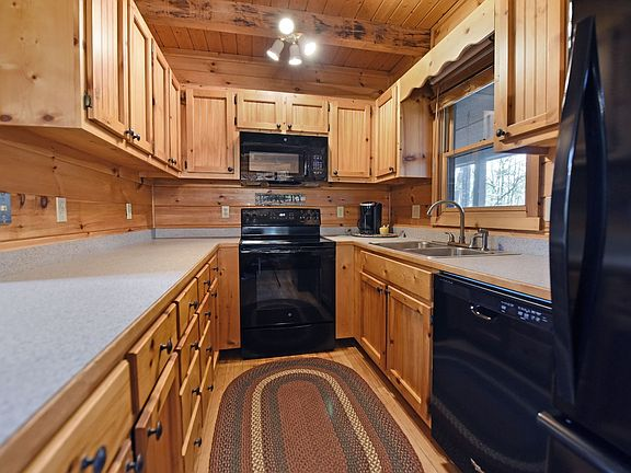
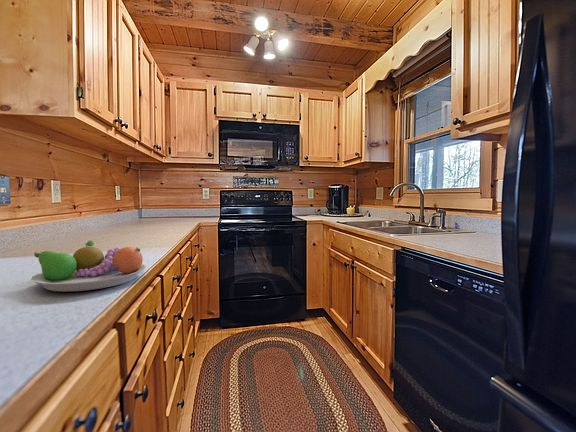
+ fruit bowl (90, 261)
